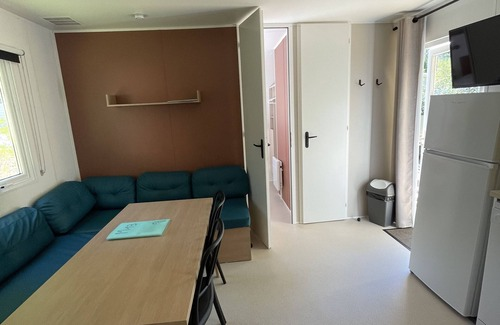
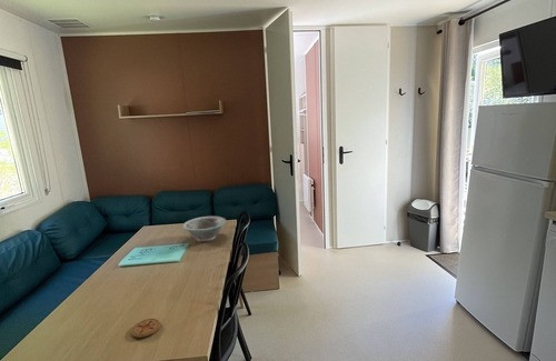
+ bowl (205, 230)
+ coaster (146, 328)
